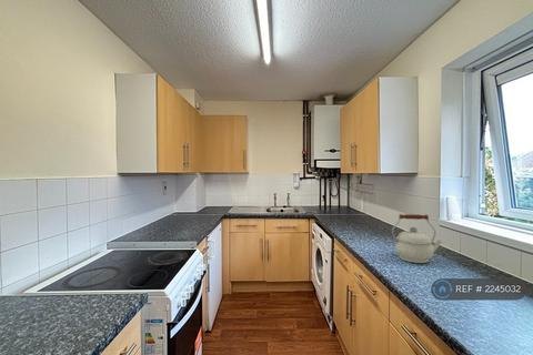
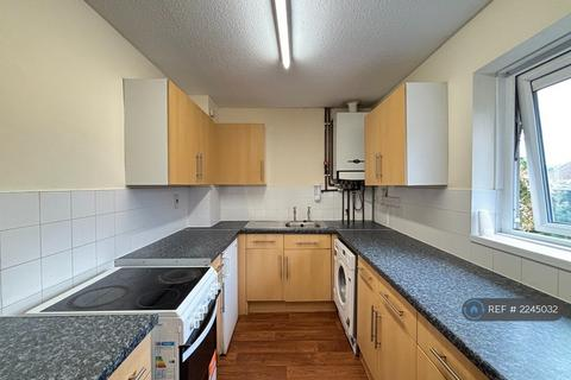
- kettle (416, 236)
